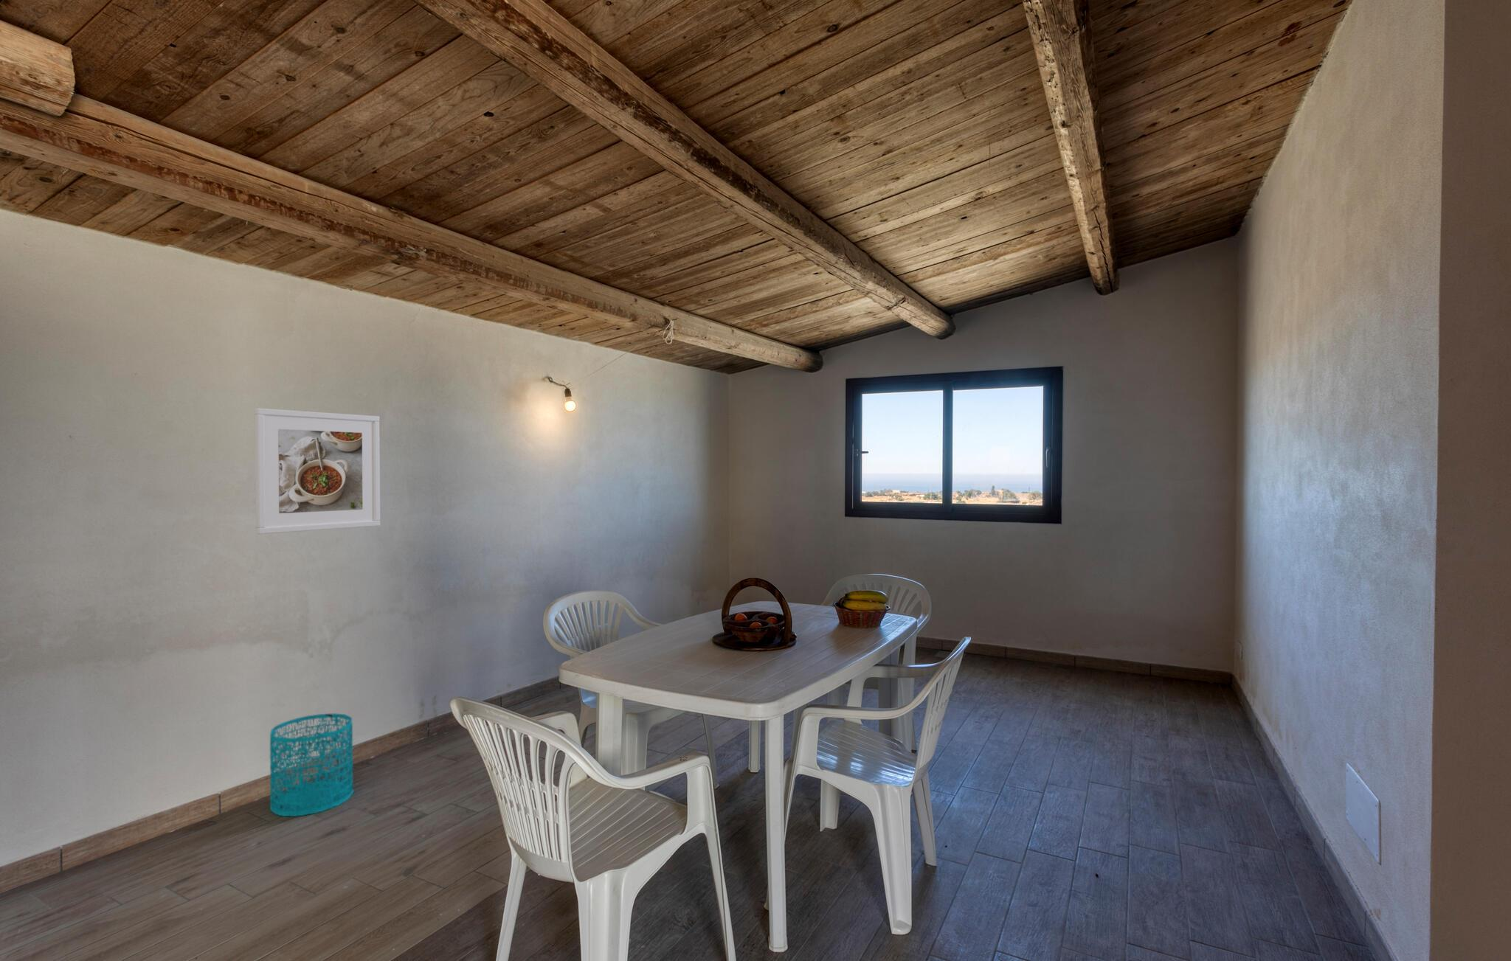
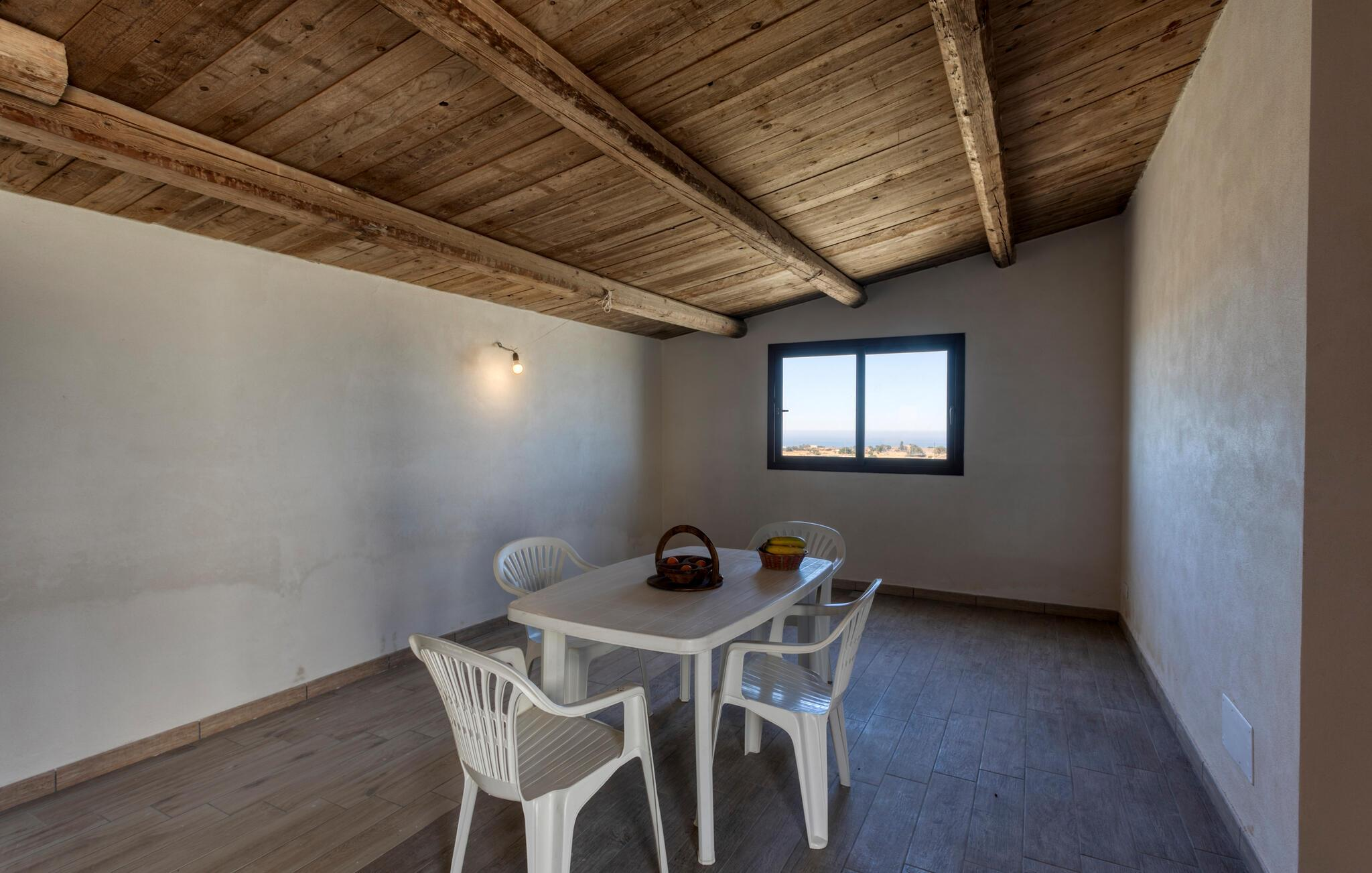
- wastebasket (313, 762)
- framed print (322, 470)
